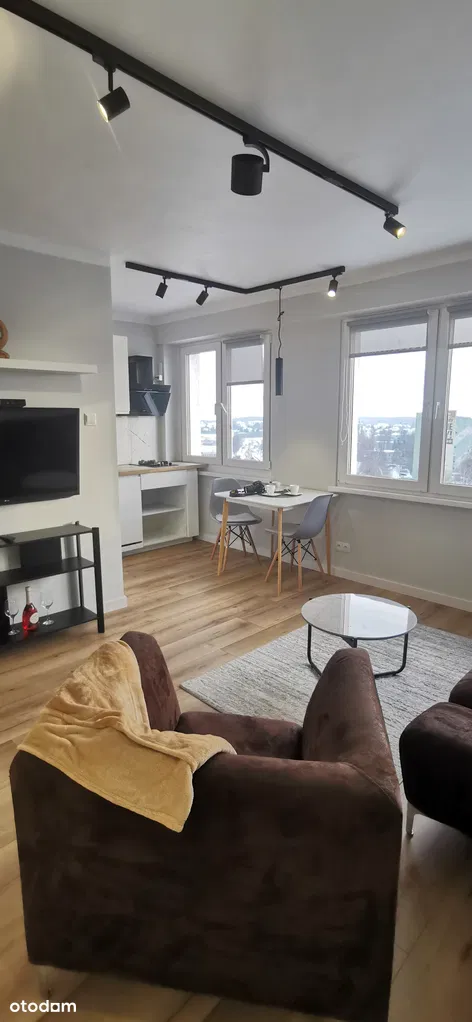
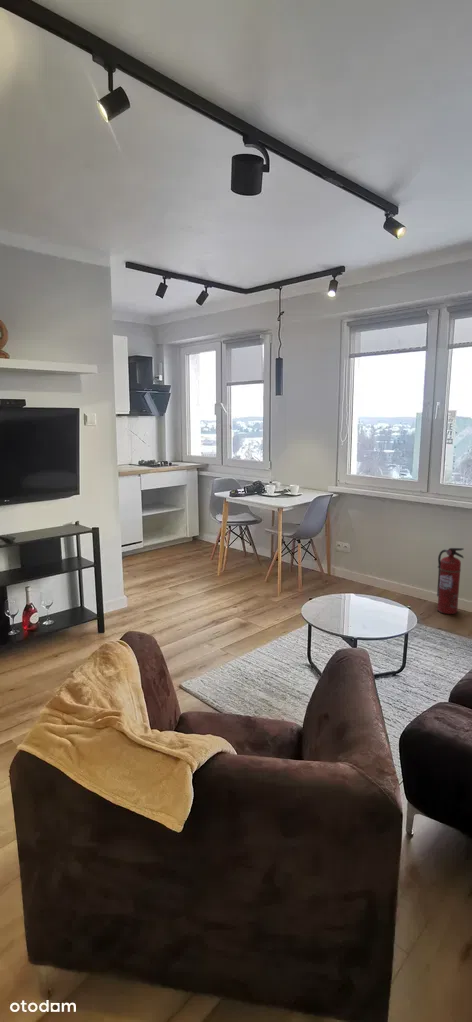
+ fire extinguisher (449, 579)
